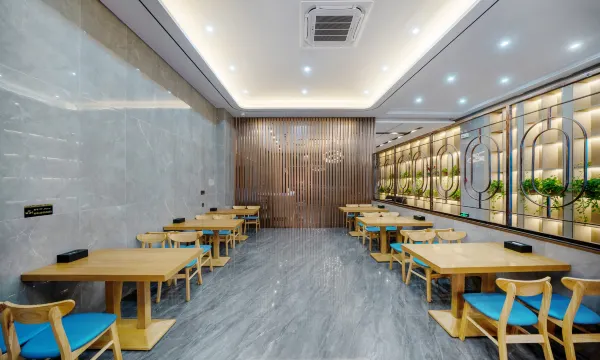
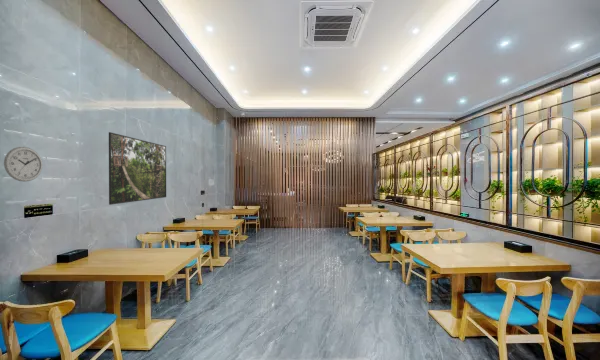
+ wall clock (25, 164)
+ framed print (142, 170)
